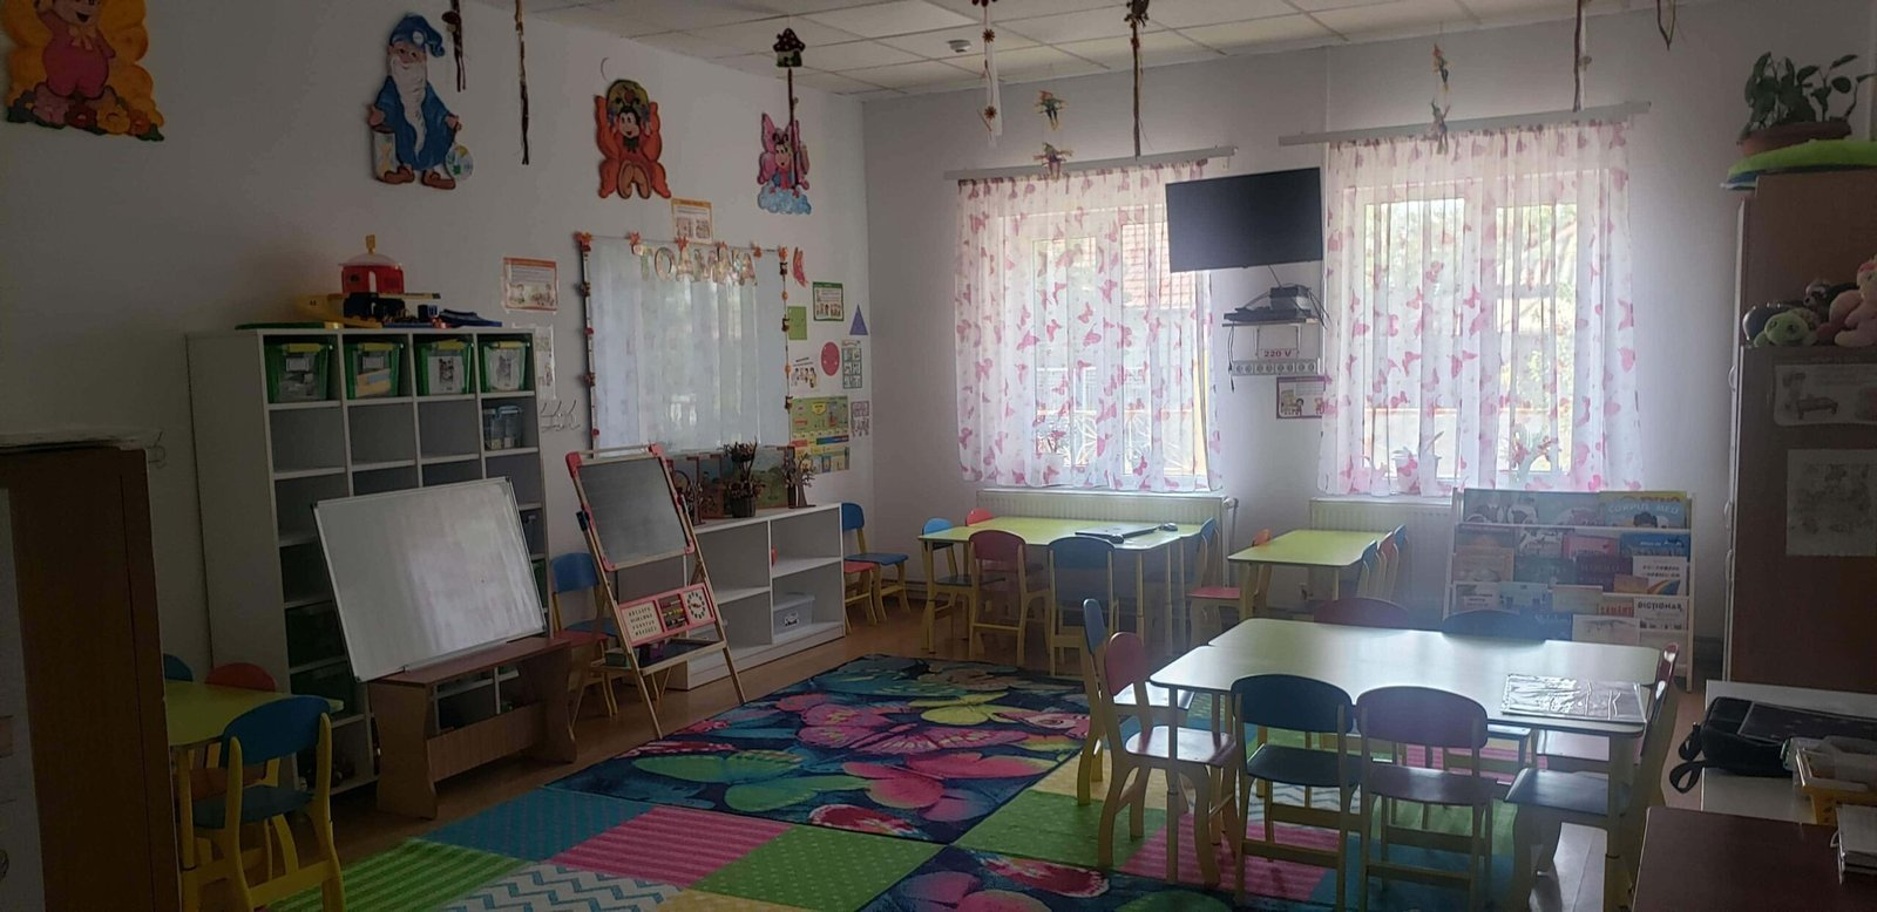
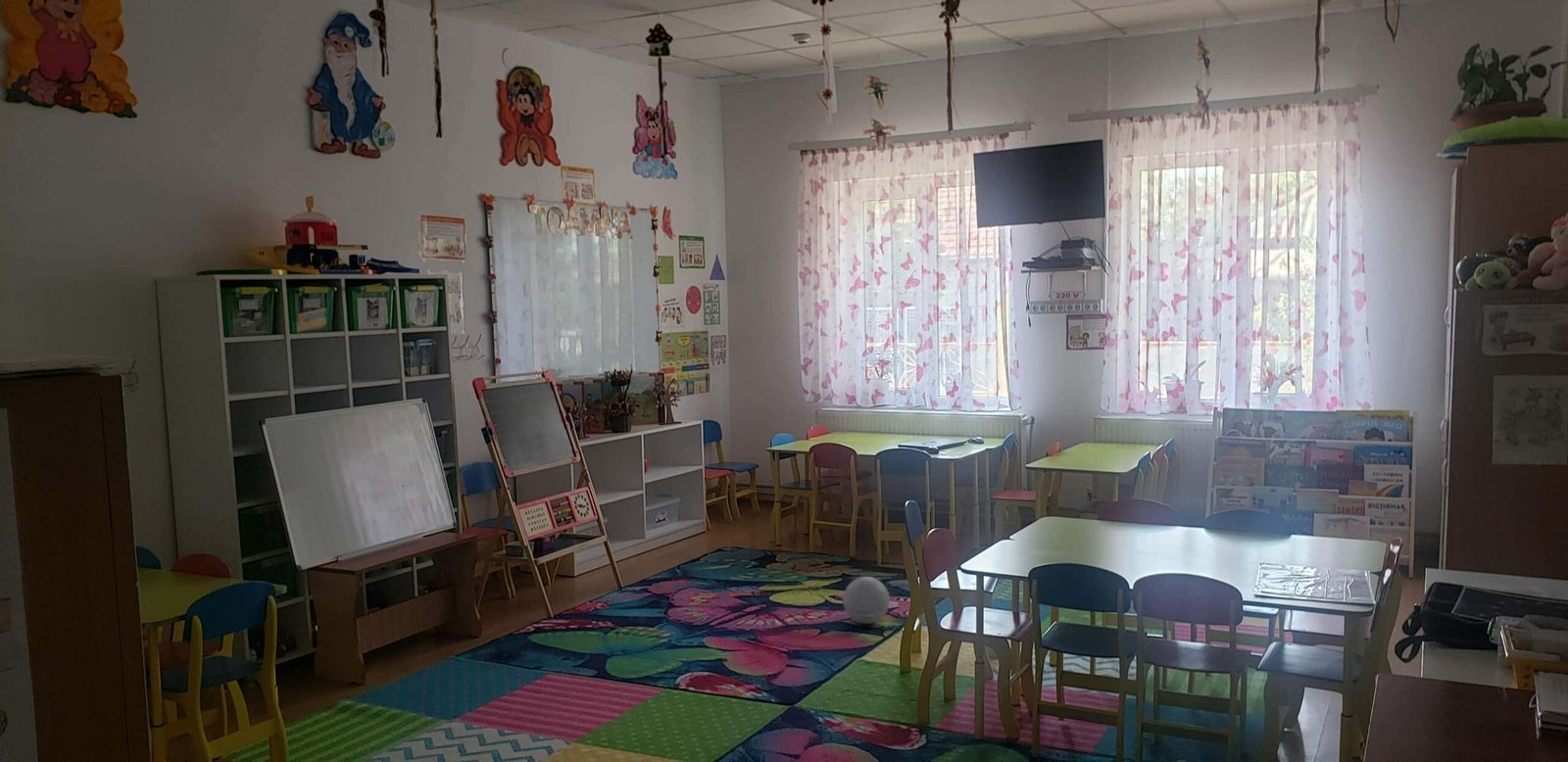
+ ball (866, 599)
